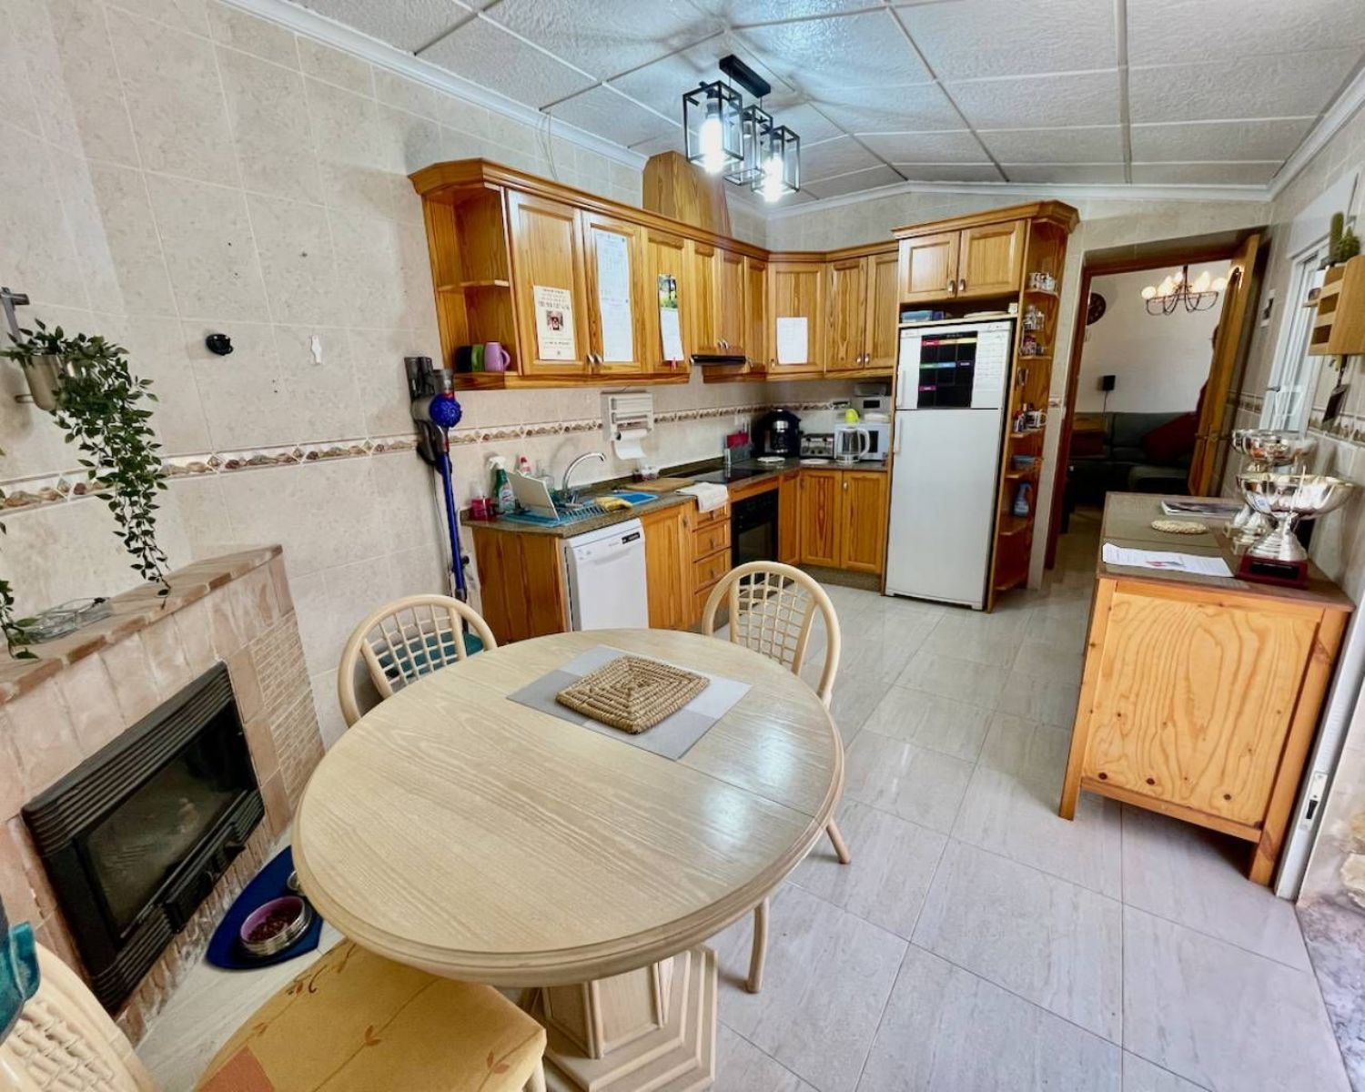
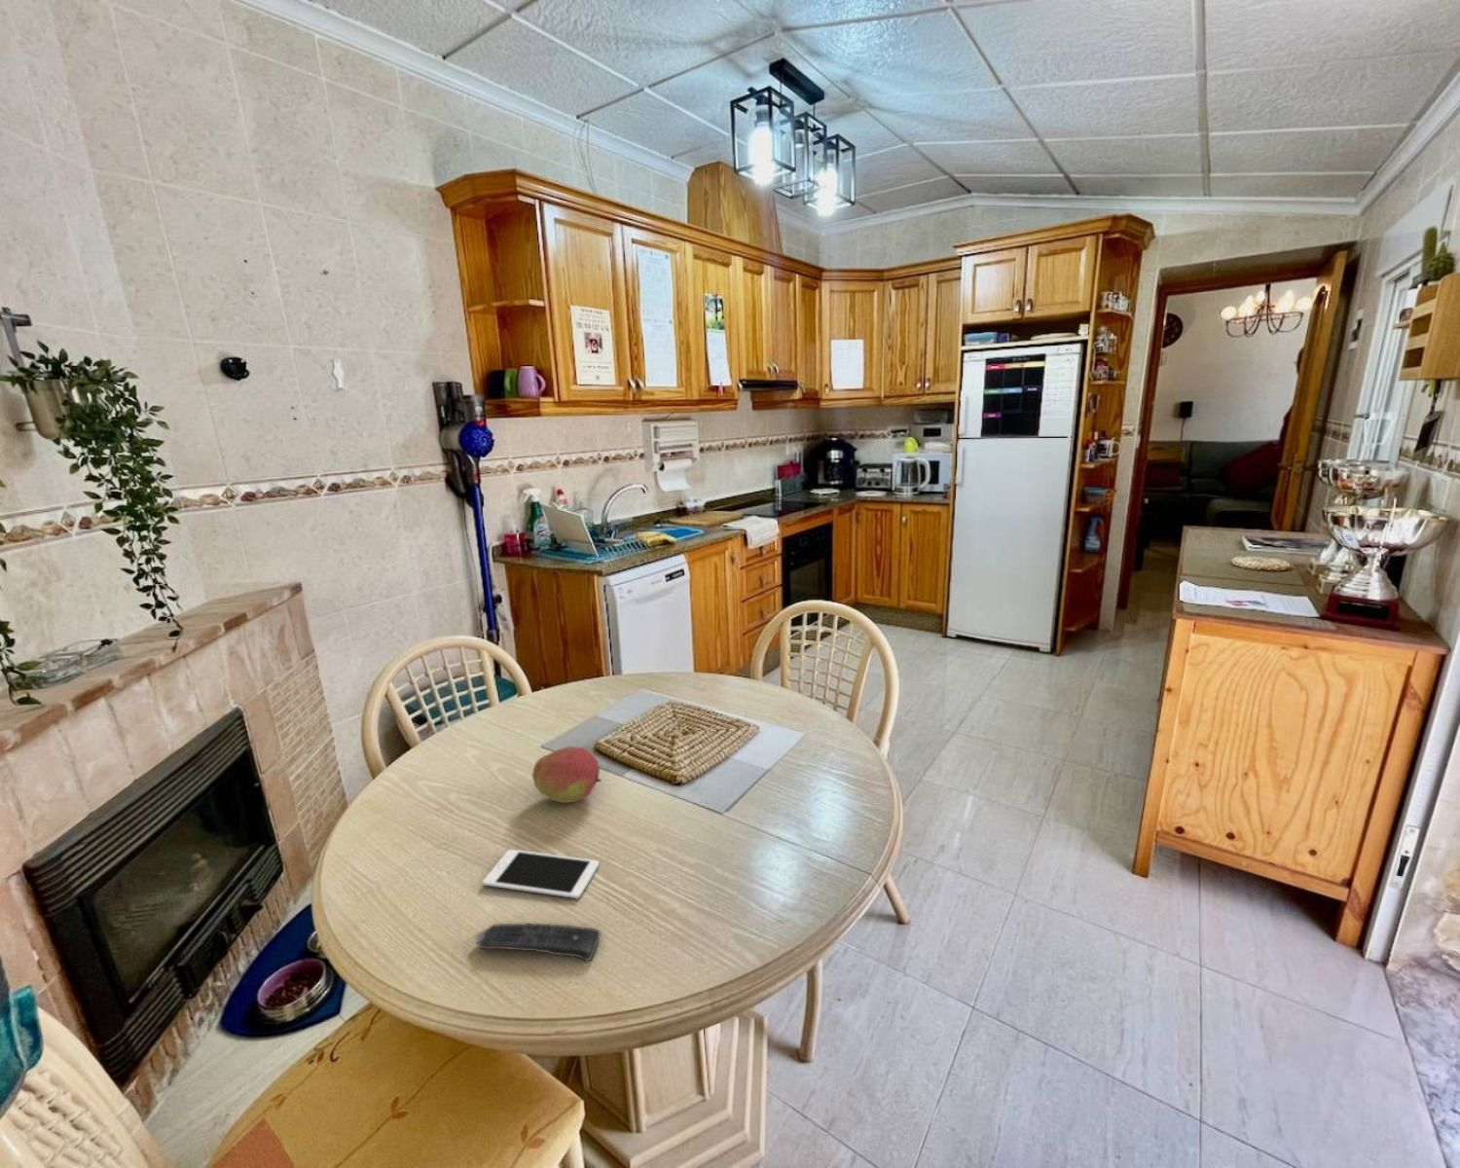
+ fruit (566, 774)
+ remote control (535, 939)
+ cell phone (541, 872)
